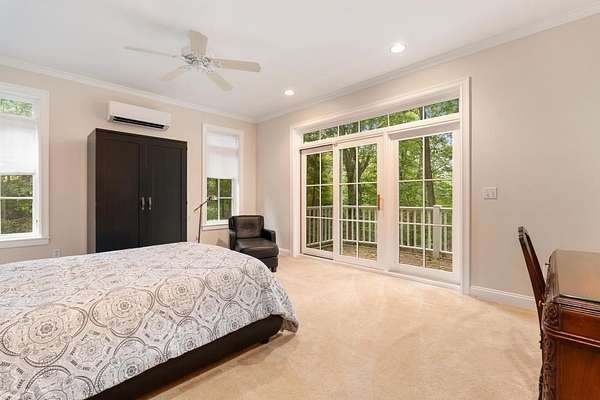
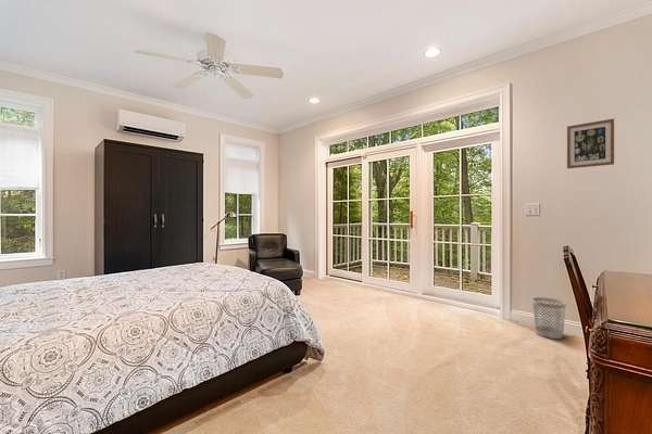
+ wastebasket (549, 318)
+ wall art (589, 144)
